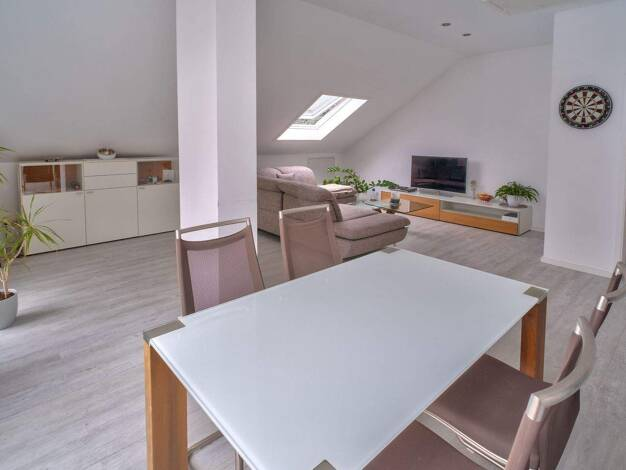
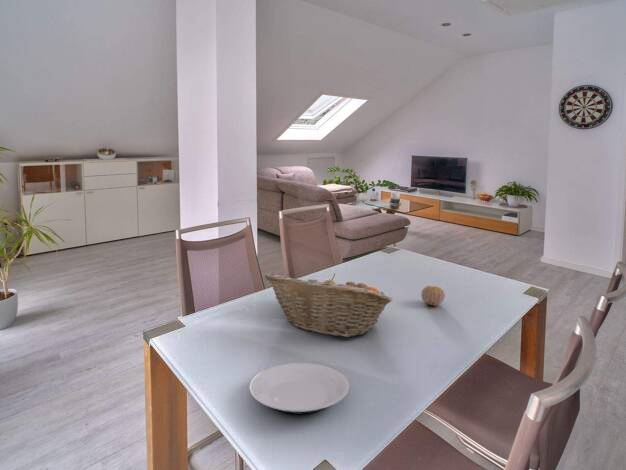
+ fruit basket (326, 297)
+ plate (299, 390)
+ fruit (432, 295)
